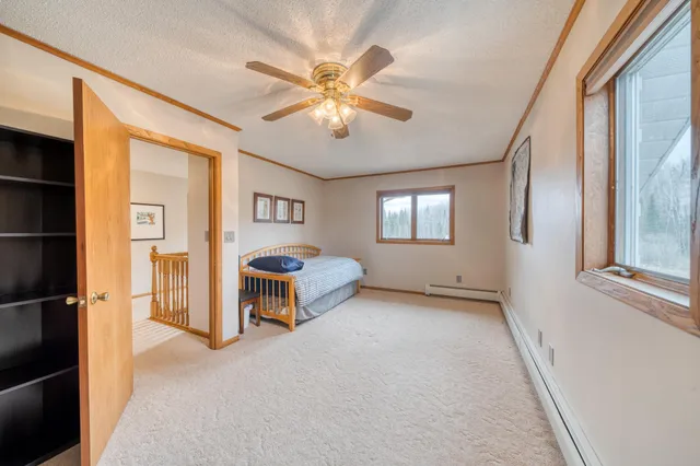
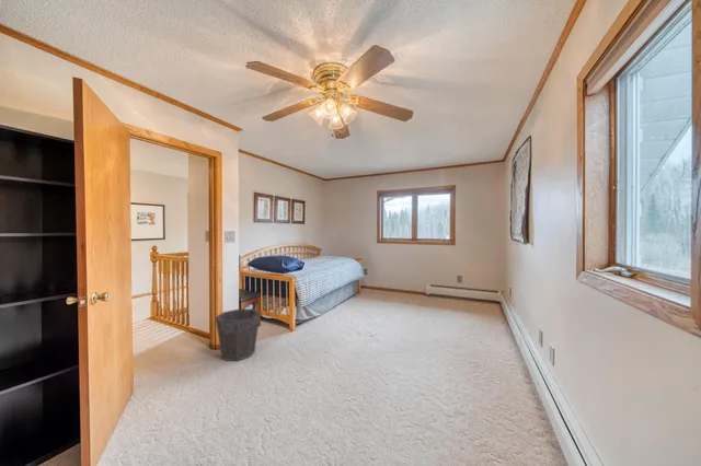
+ waste bin (238, 334)
